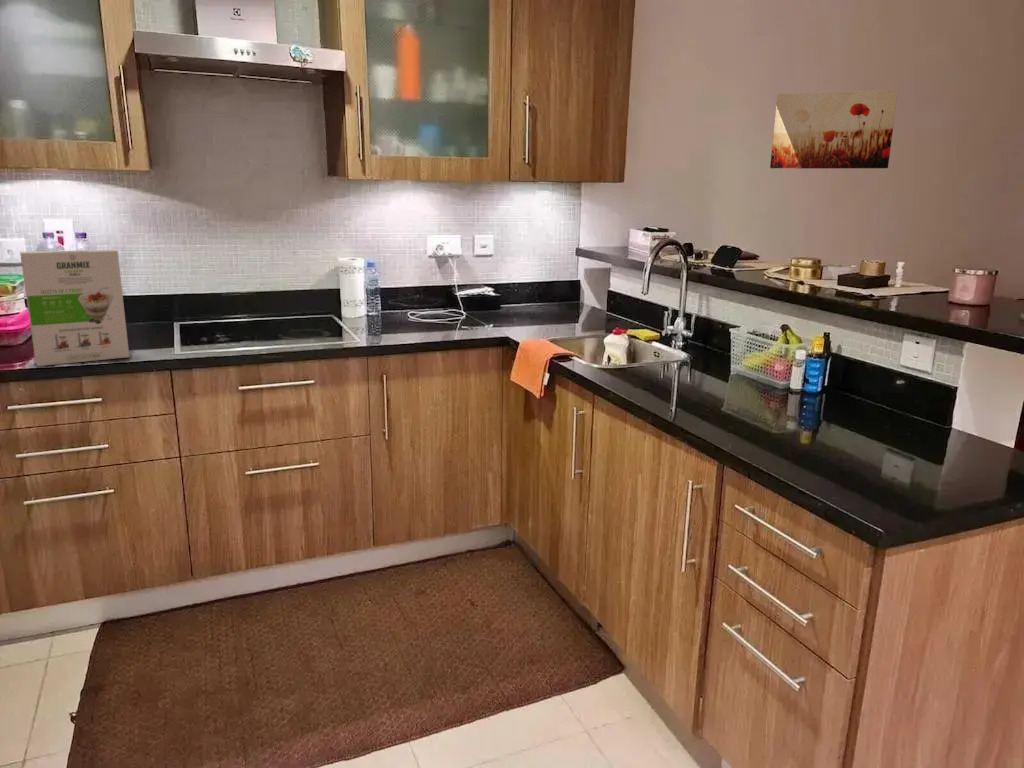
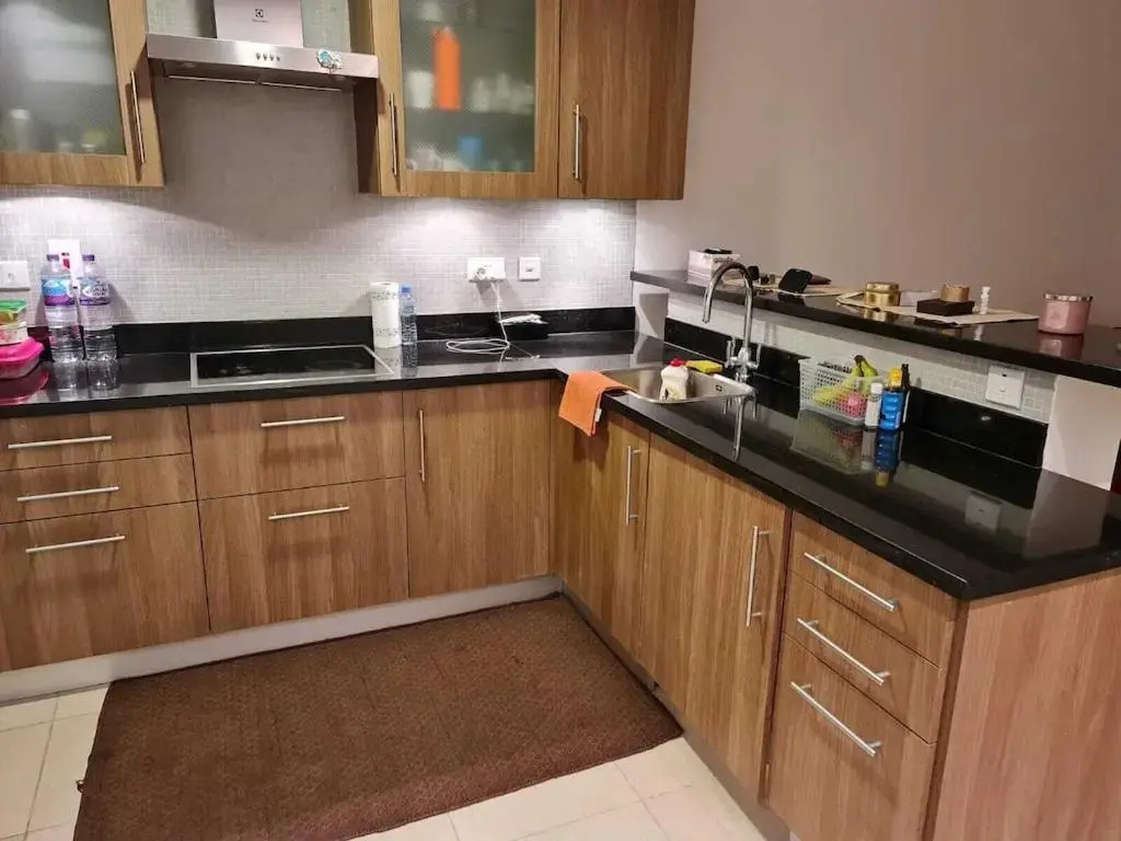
- cereal box (76, 306)
- wall art (831, 130)
